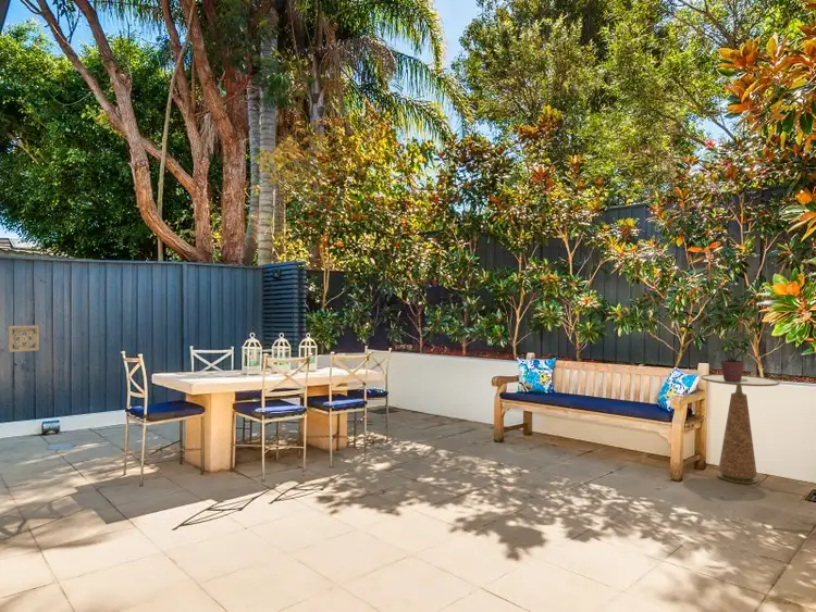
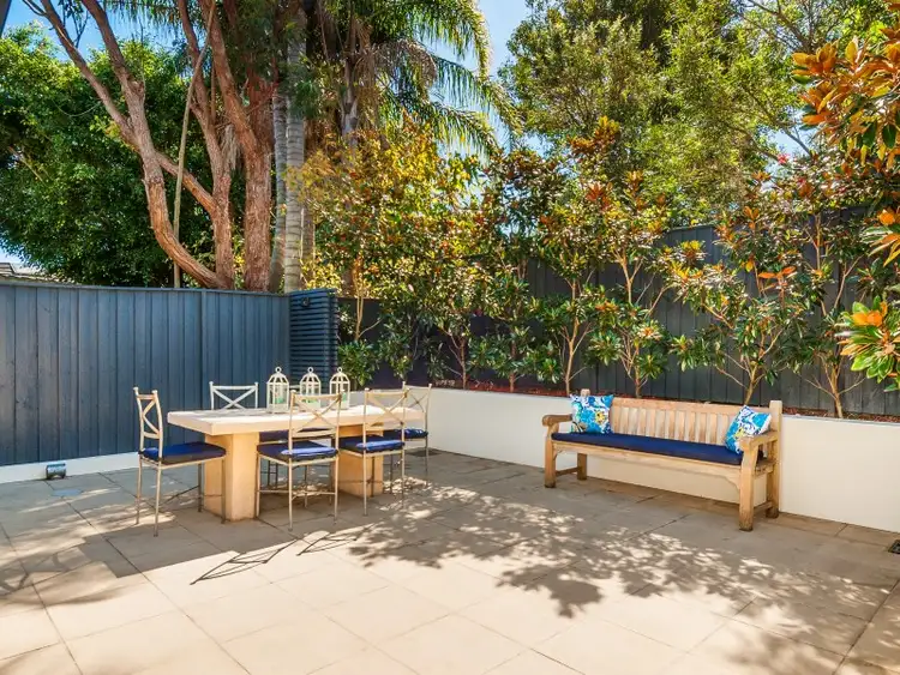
- side table (738, 428)
- potted plant (733, 357)
- wall ornament (23, 338)
